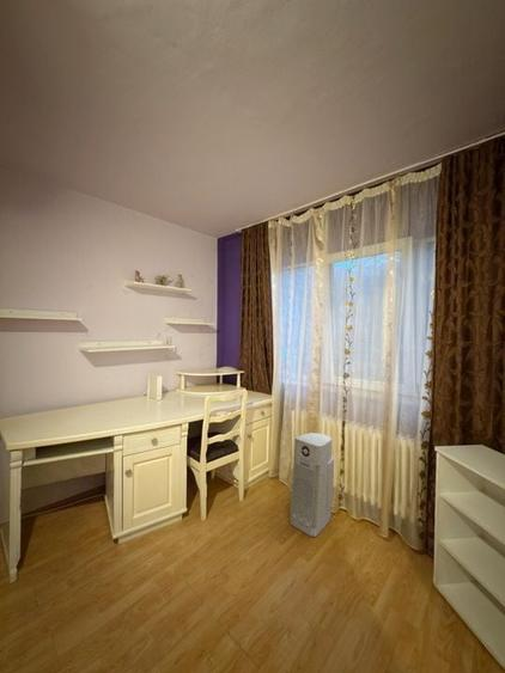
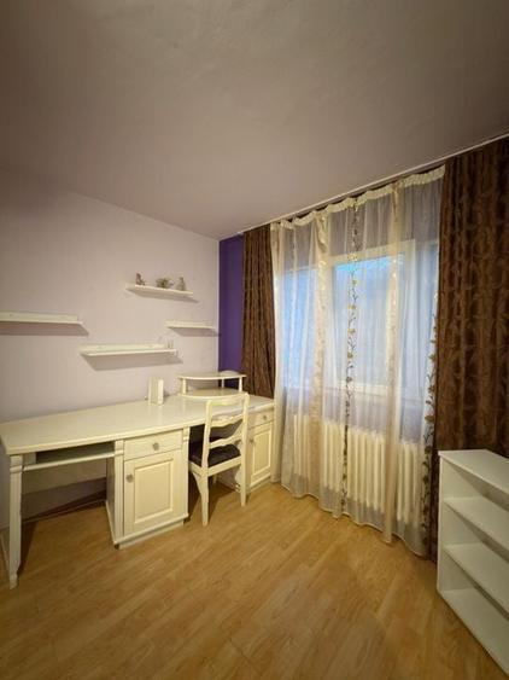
- air purifier (314, 478)
